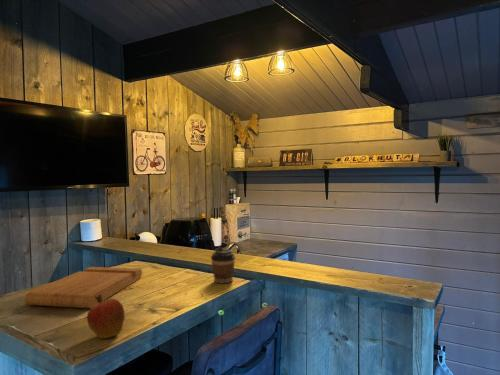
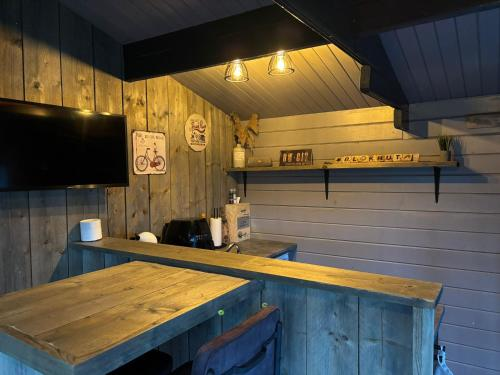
- coffee cup (223, 264)
- apple (105, 315)
- cutting board (90, 284)
